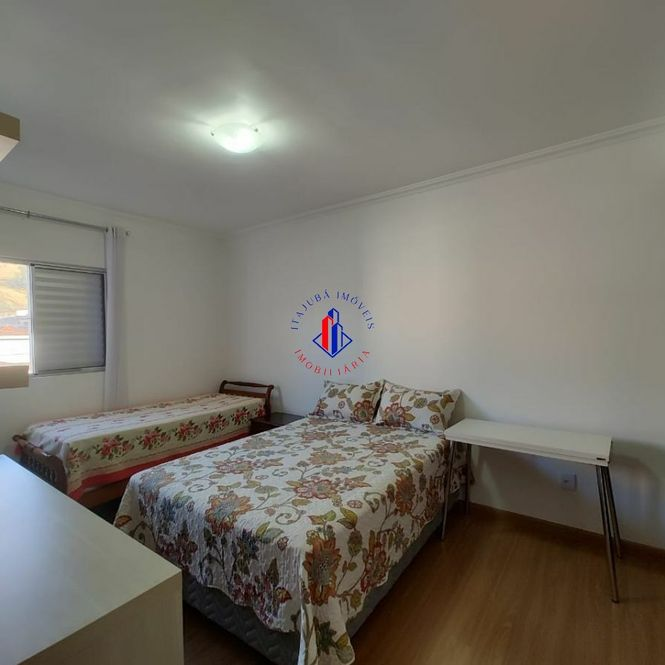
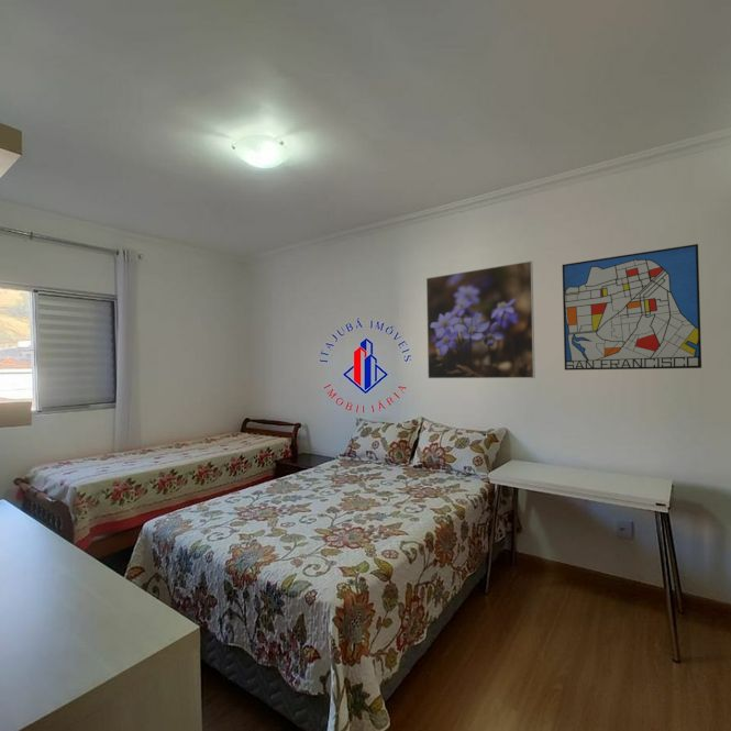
+ wall art (625, 311)
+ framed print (476, 324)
